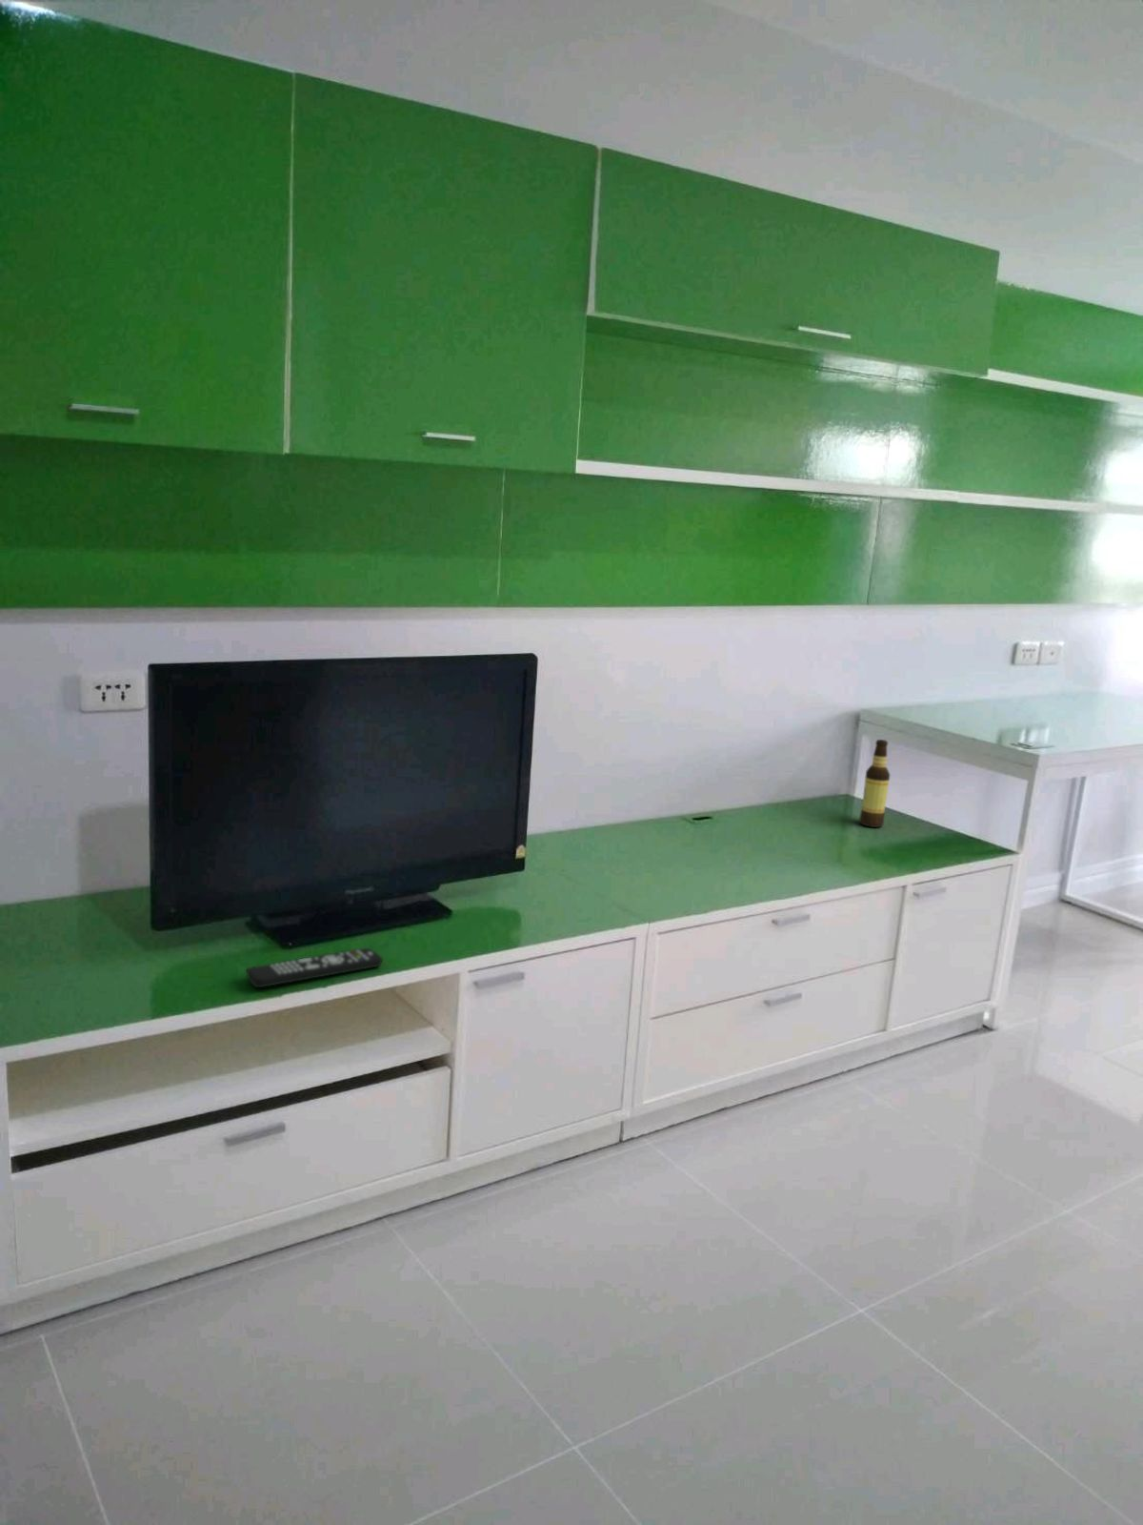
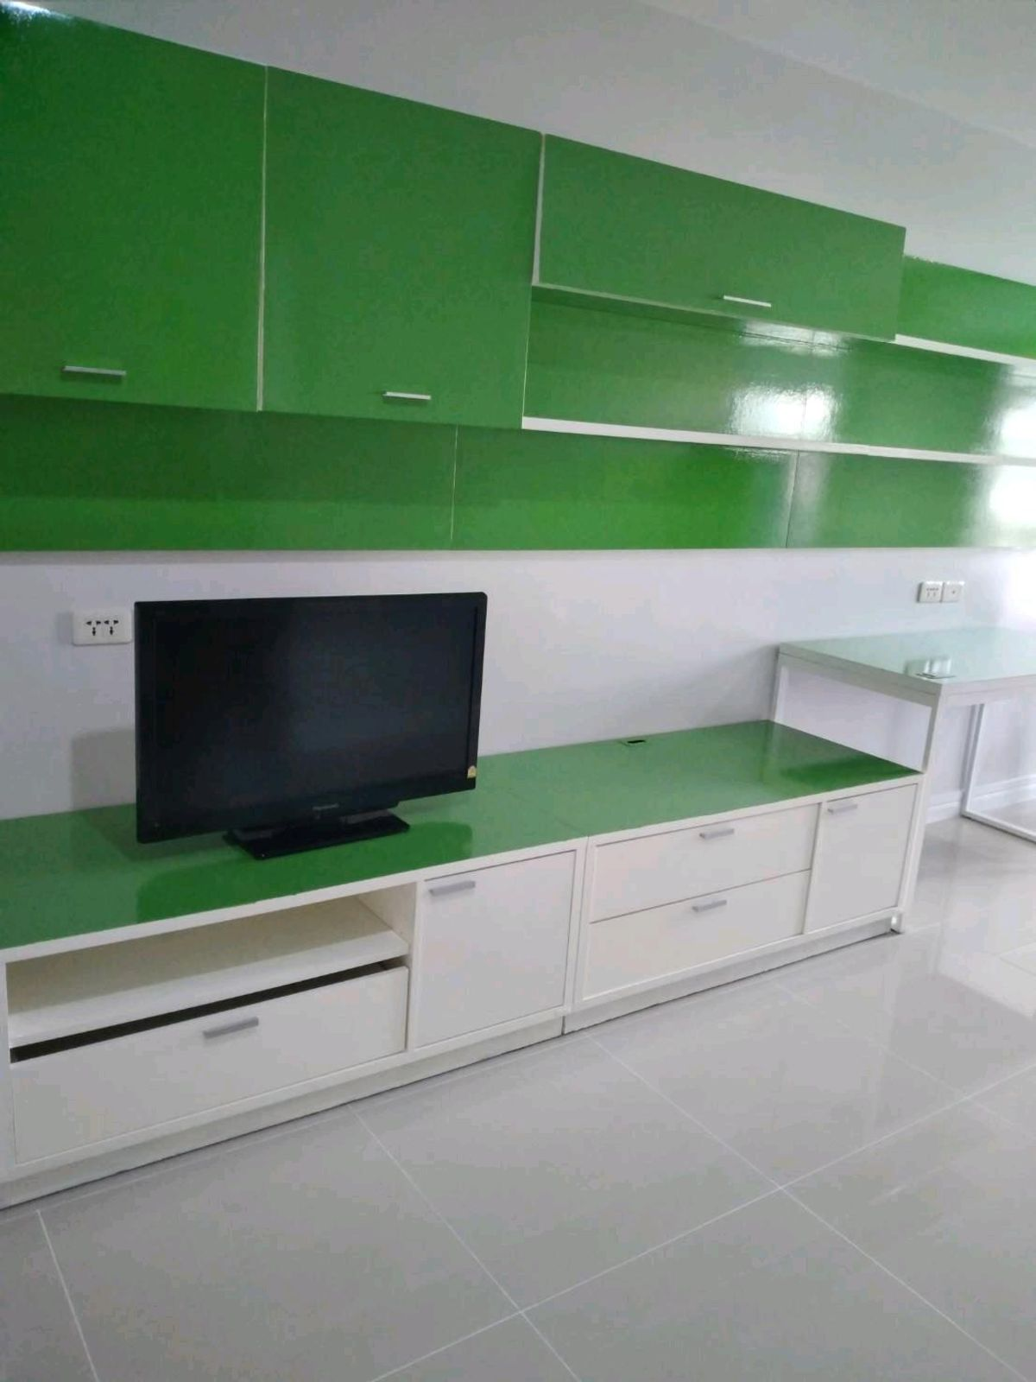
- bottle (876, 783)
- remote control (316, 968)
